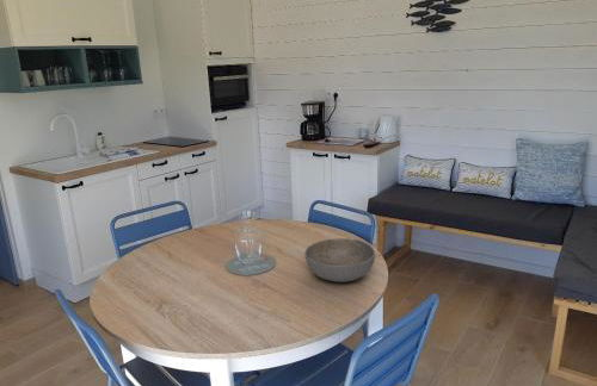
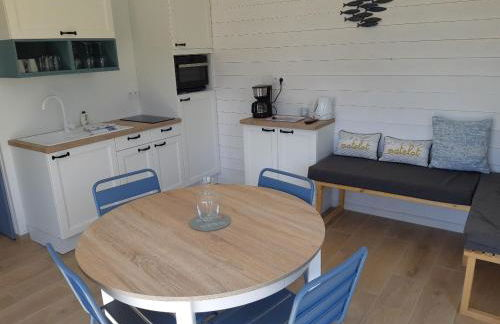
- bowl (339, 262)
